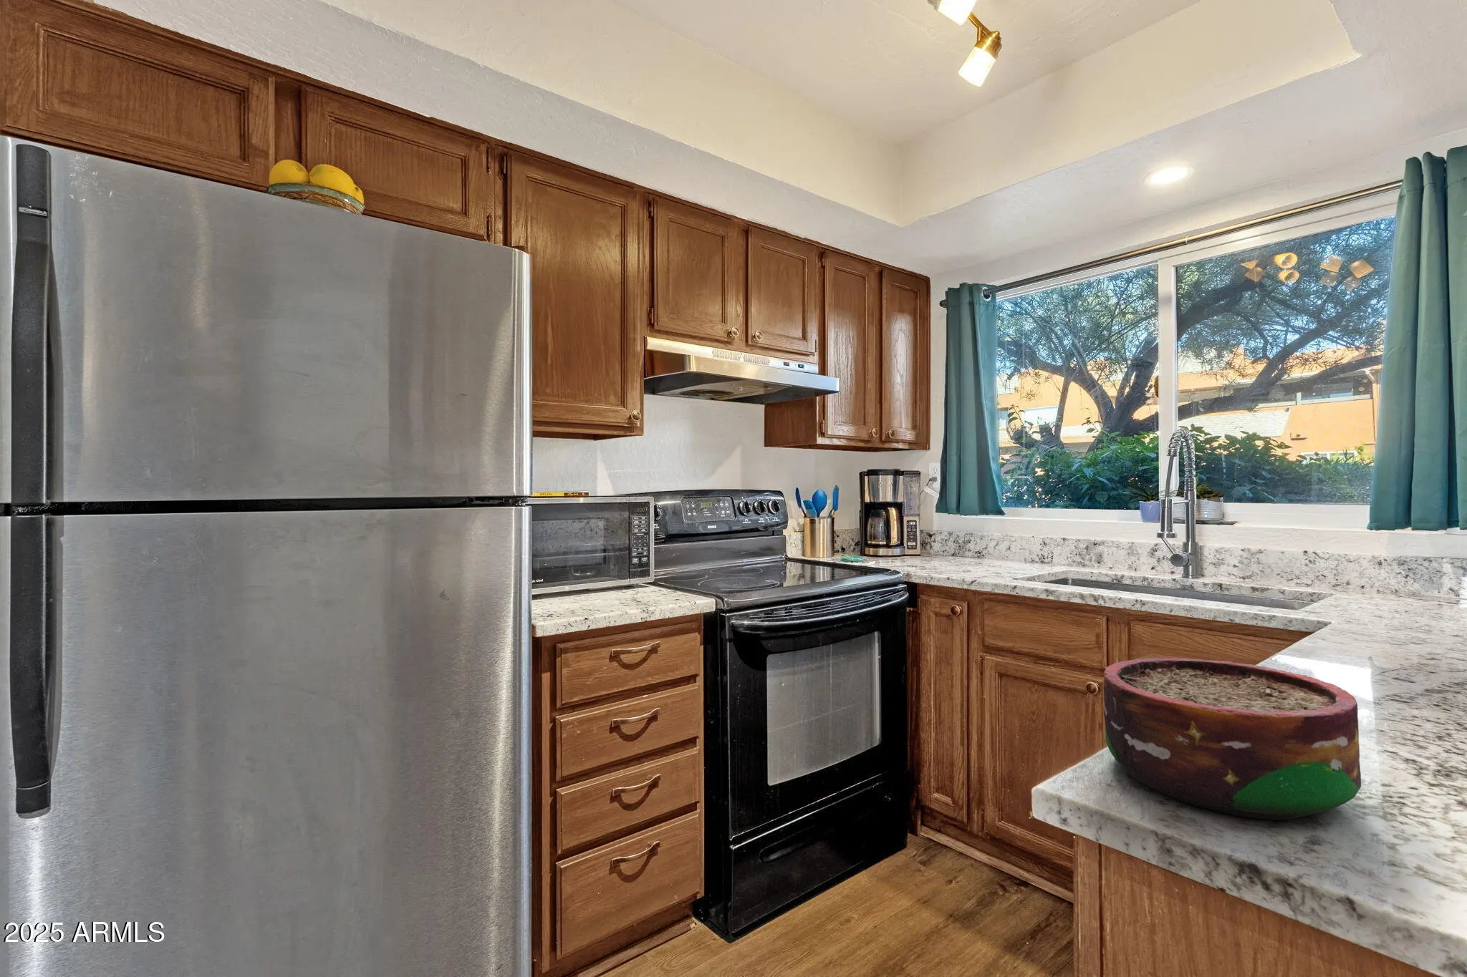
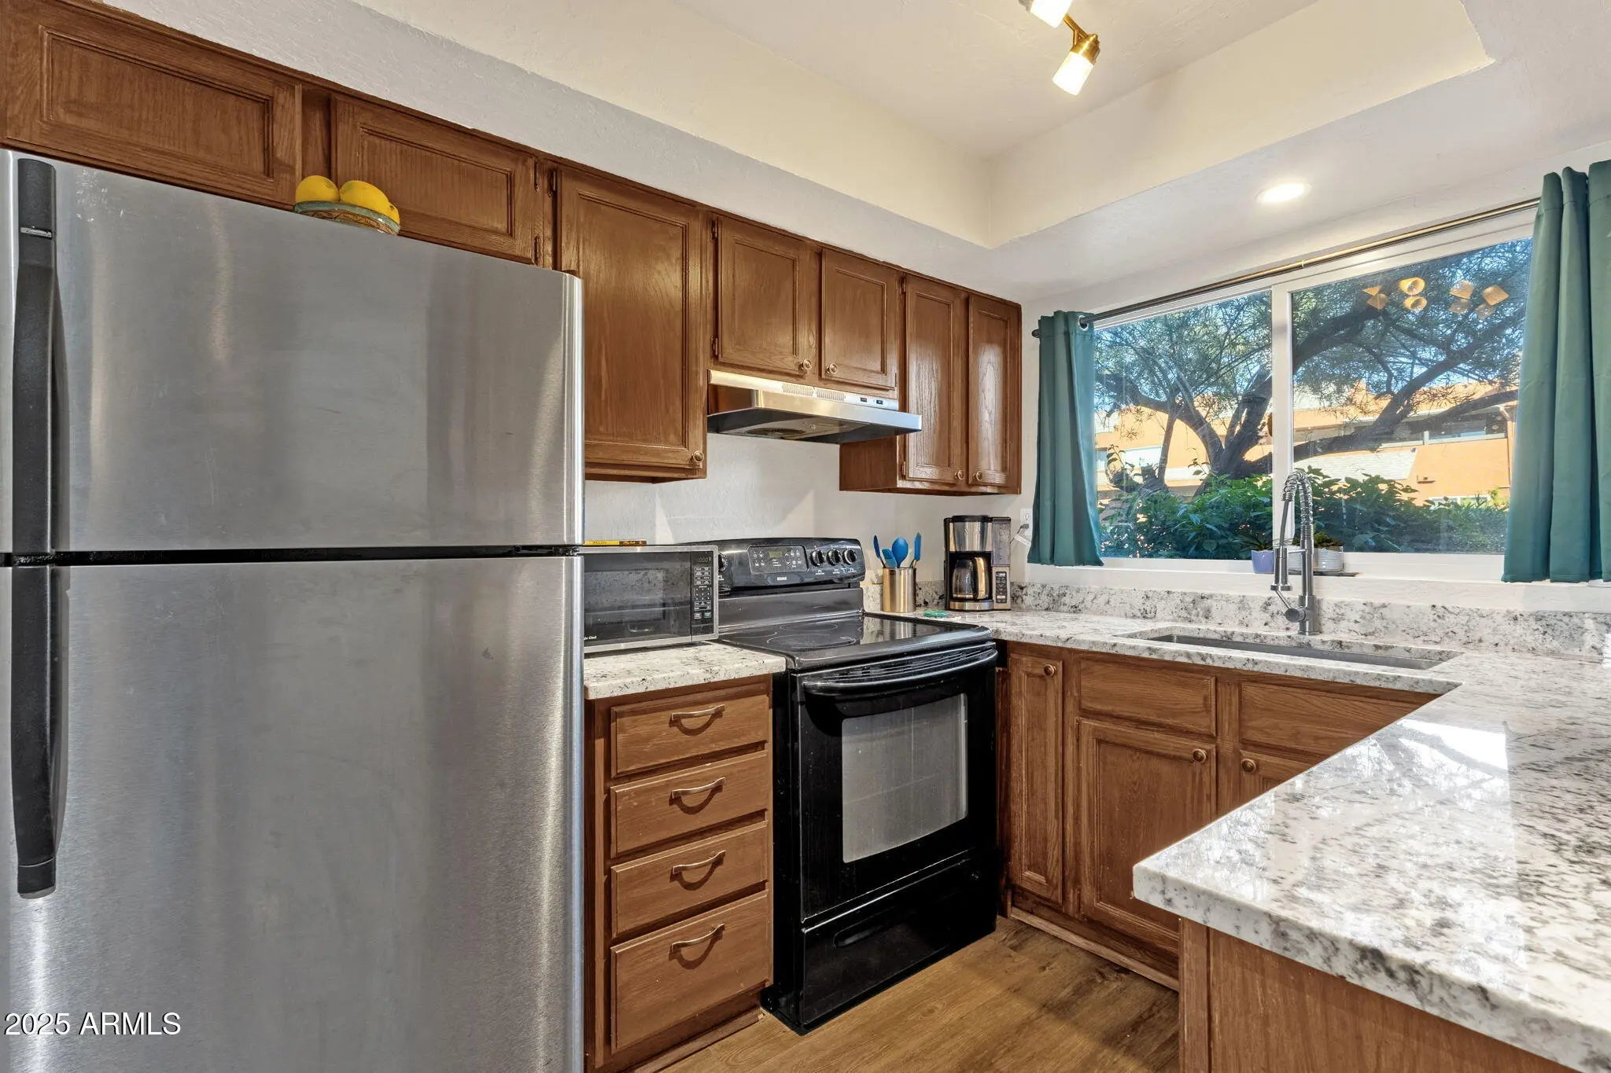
- bowl (1221, 729)
